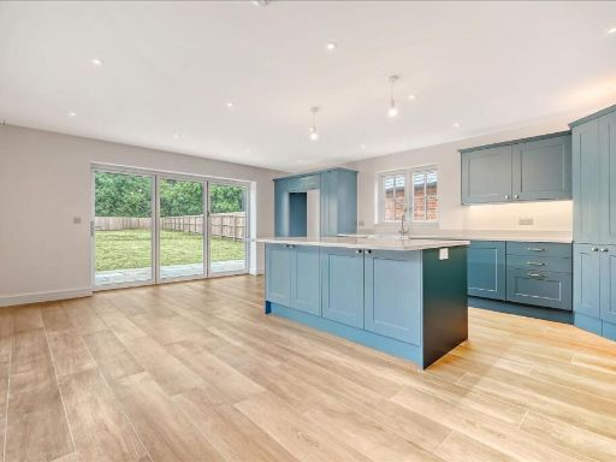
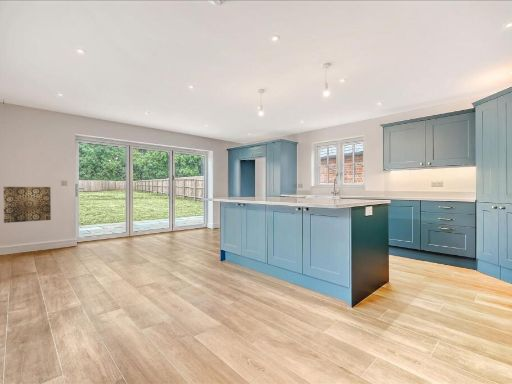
+ wall art (28, 204)
